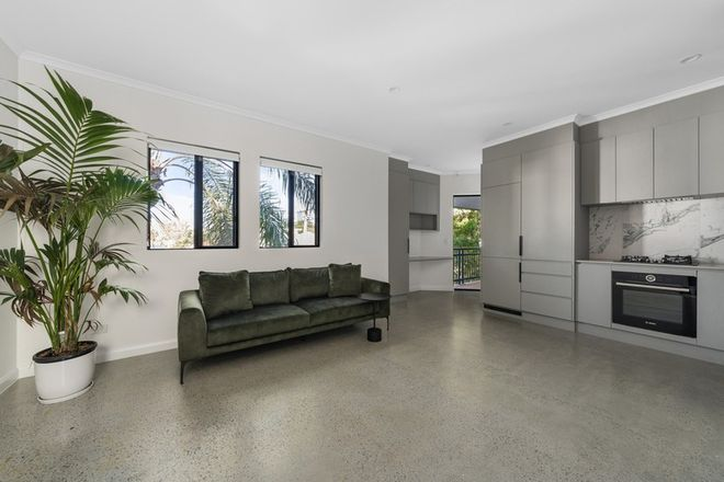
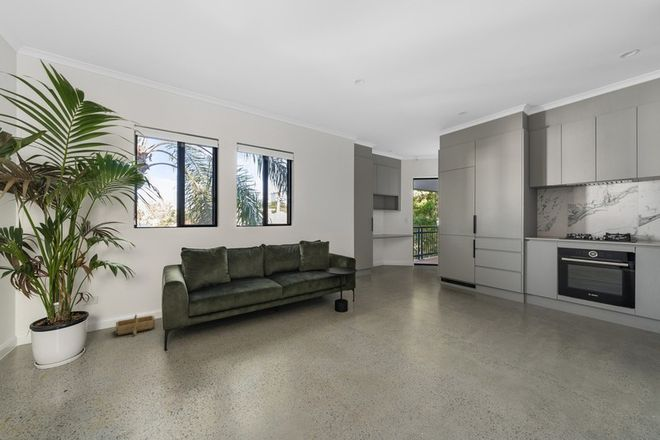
+ wooden boat (135, 322)
